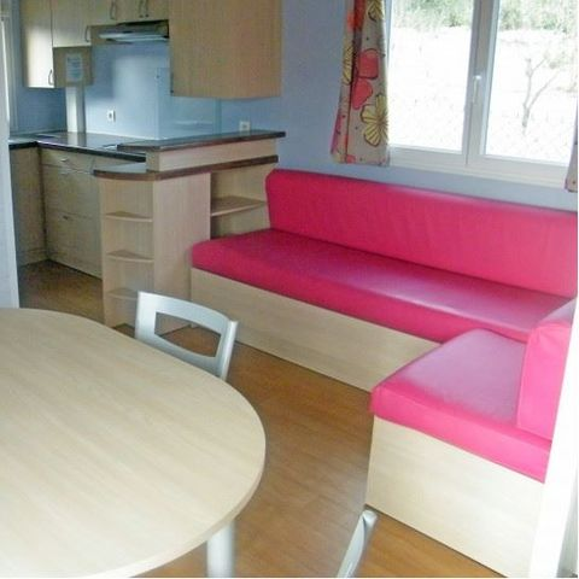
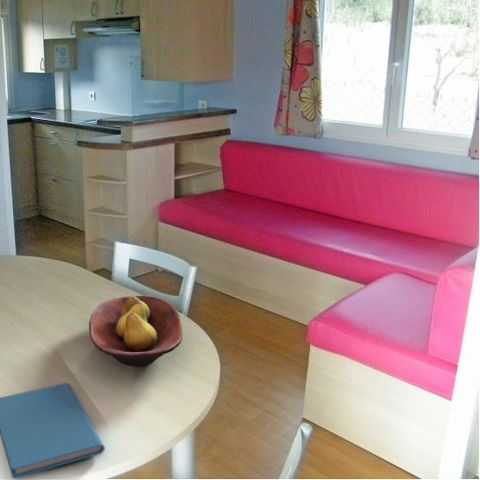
+ book (45, 424)
+ fruit bowl (136, 324)
